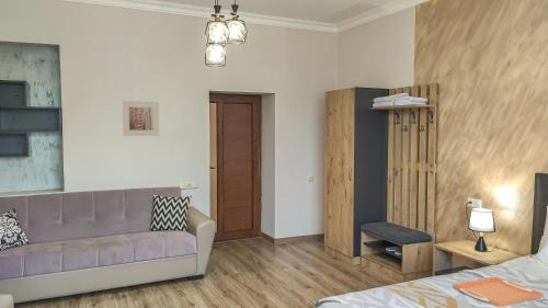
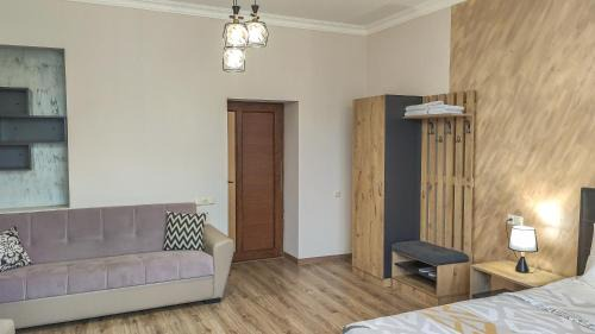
- serving tray (496, 290)
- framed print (140, 118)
